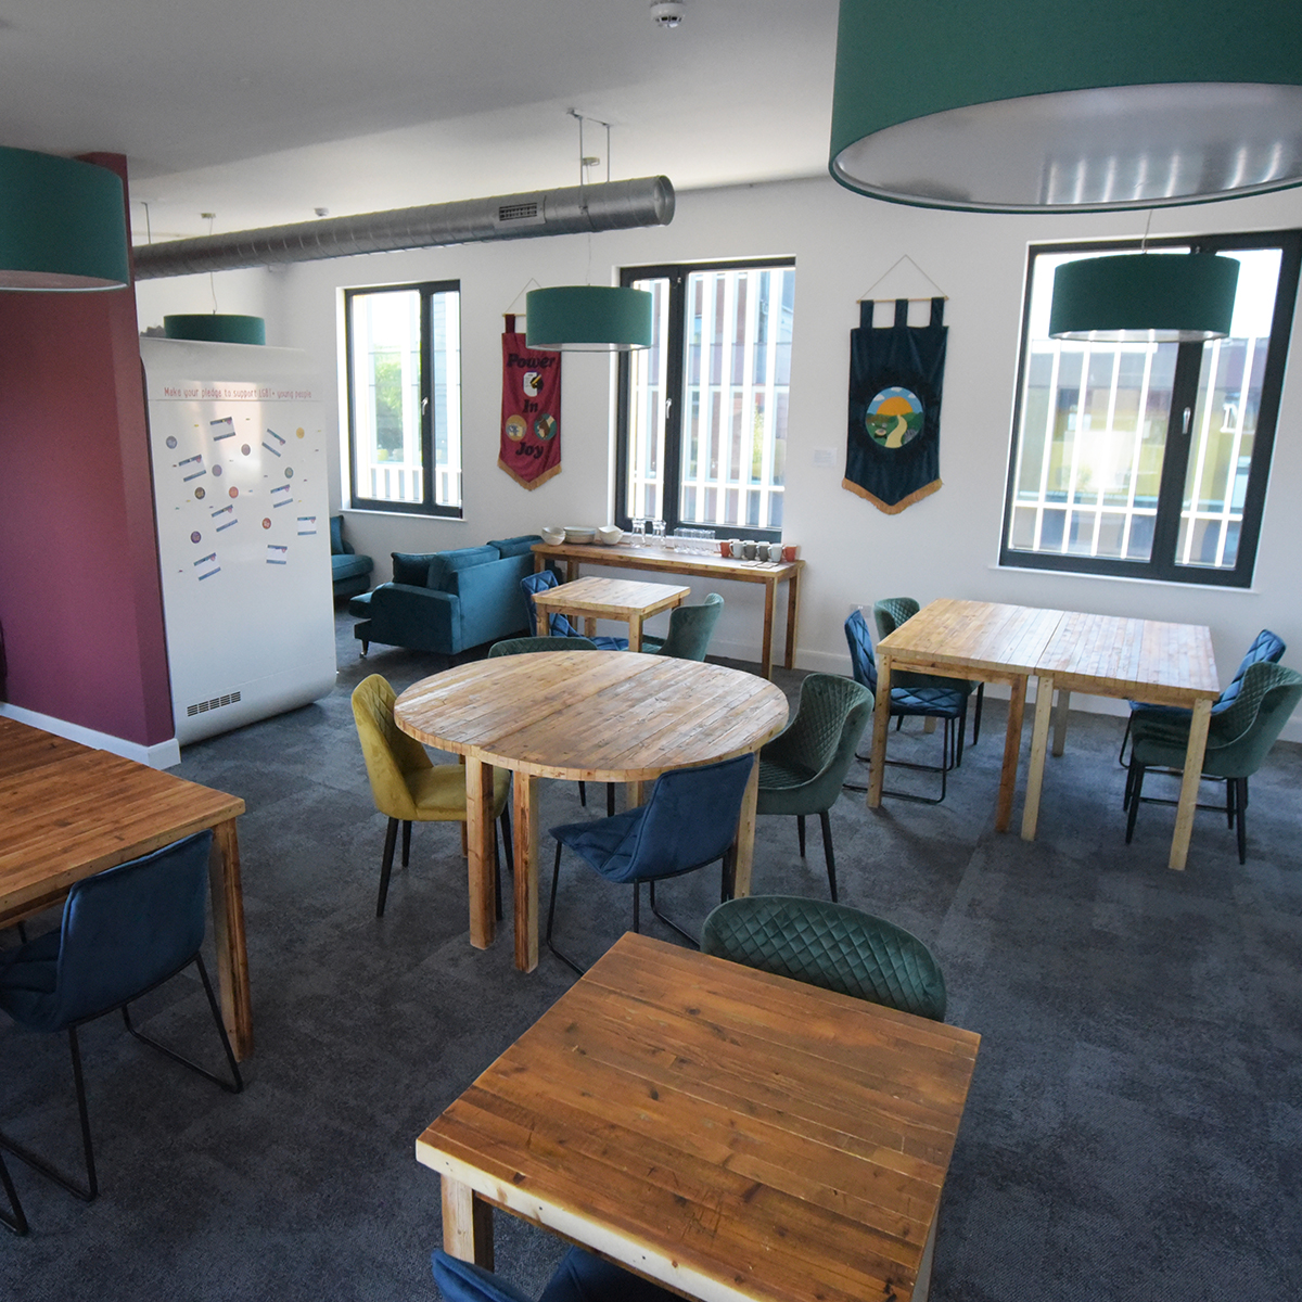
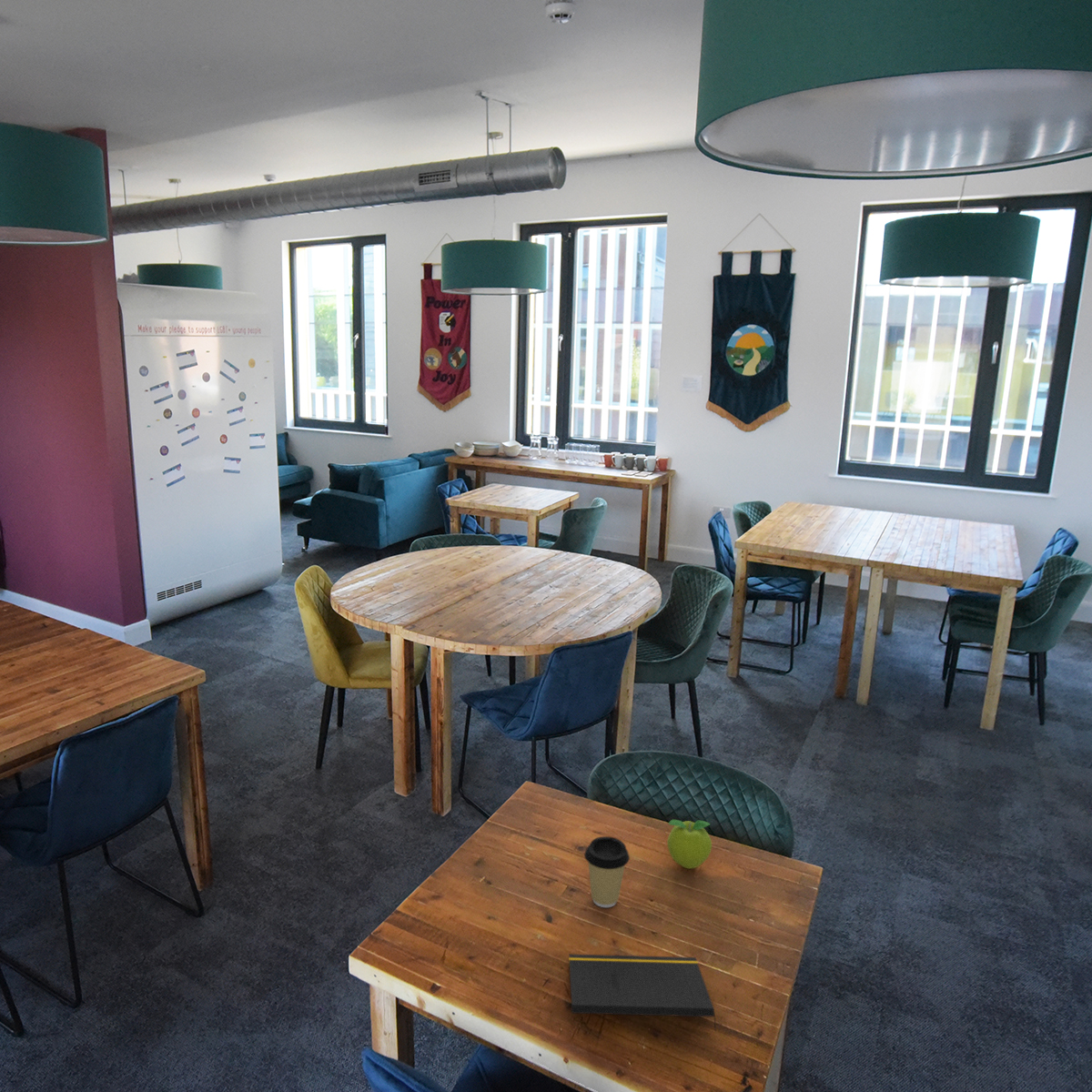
+ notepad (637, 984)
+ fruit (689, 844)
+ coffee cup (605, 873)
